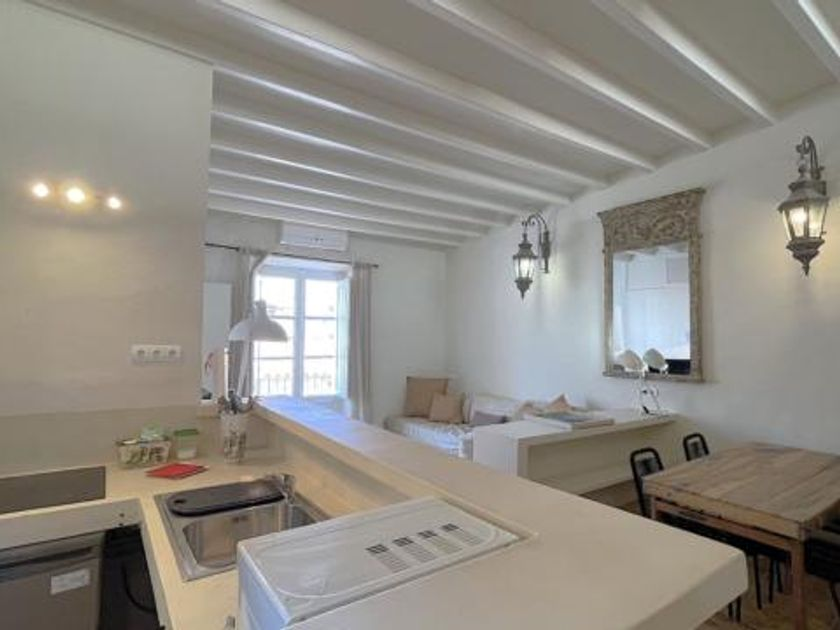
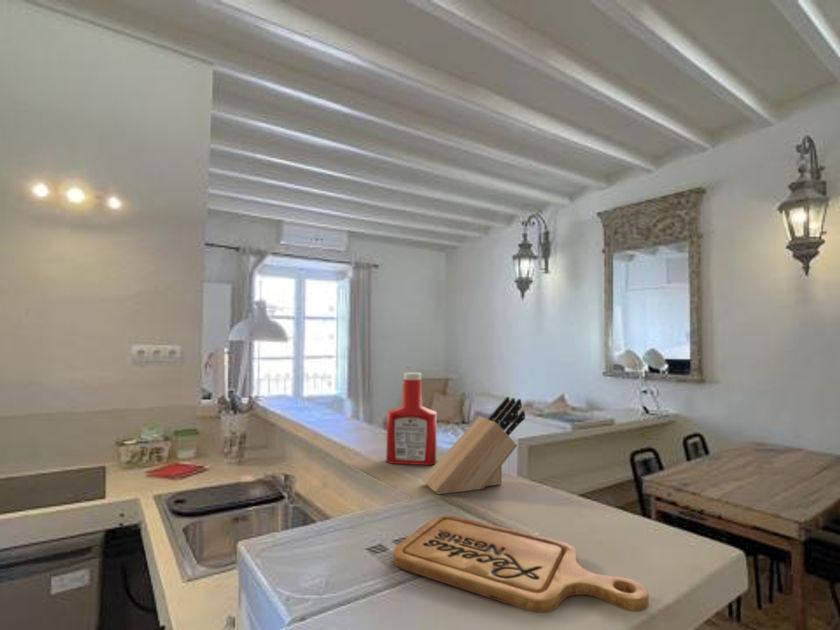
+ knife block (476, 440)
+ cutting board (516, 563)
+ soap bottle (412, 417)
